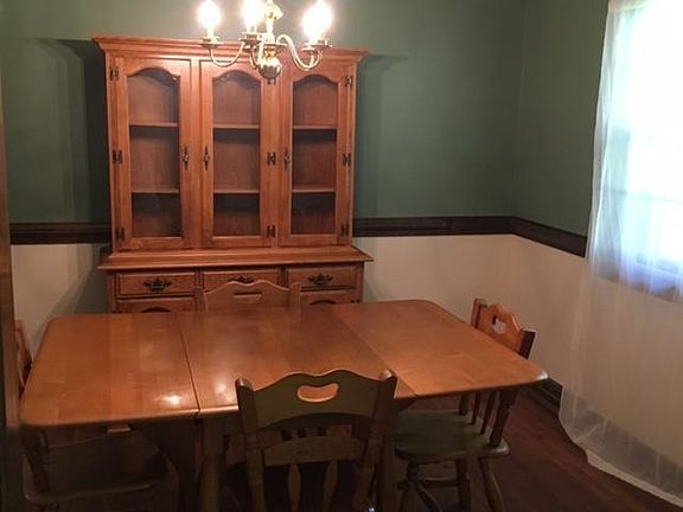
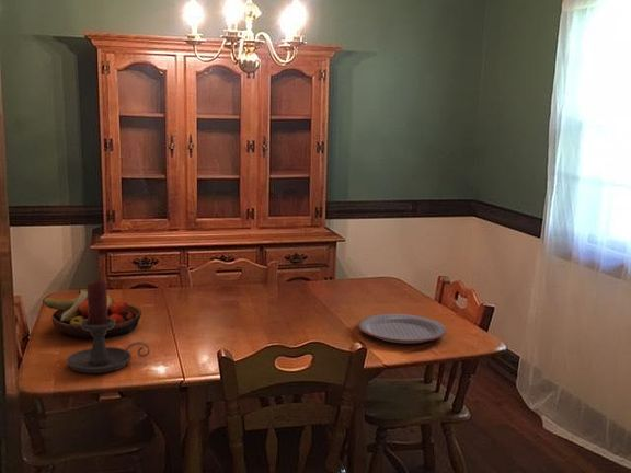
+ candle holder (107, 322)
+ plate (401, 330)
+ fruit bowl (88, 309)
